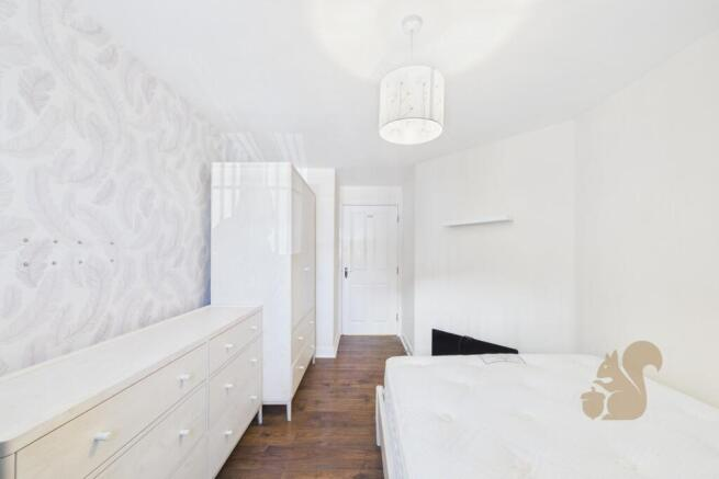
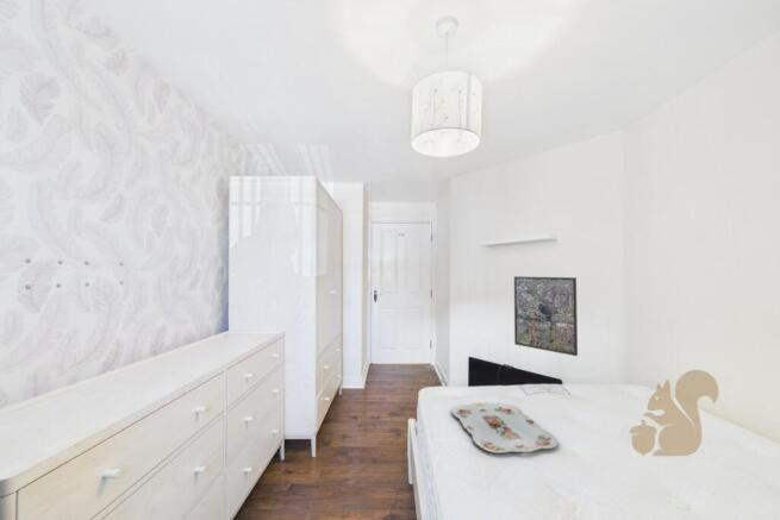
+ serving tray (499, 425)
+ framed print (543, 313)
